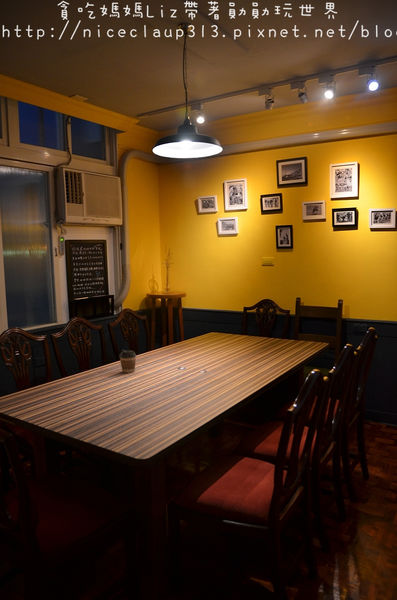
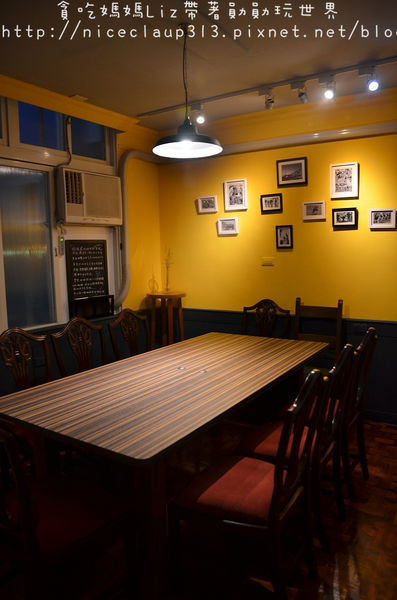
- coffee cup (128, 360)
